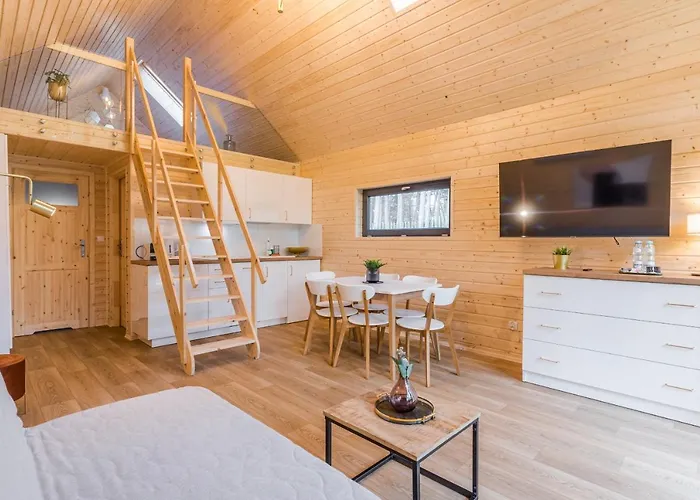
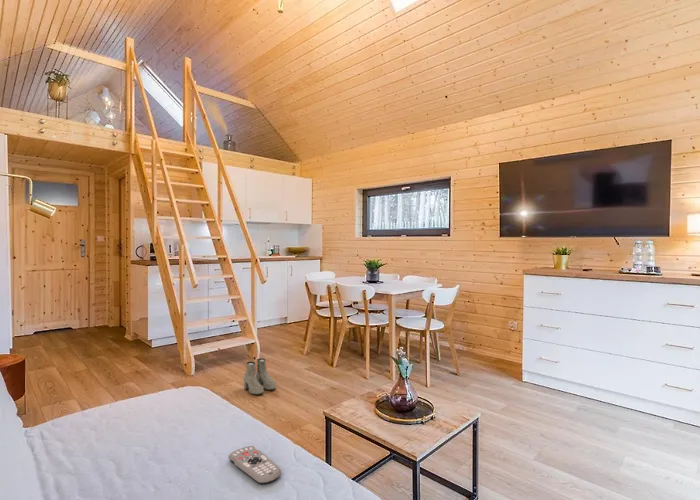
+ remote control (255, 464)
+ boots (259, 375)
